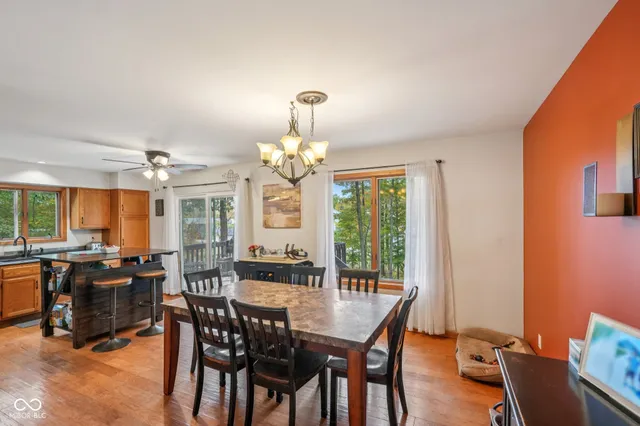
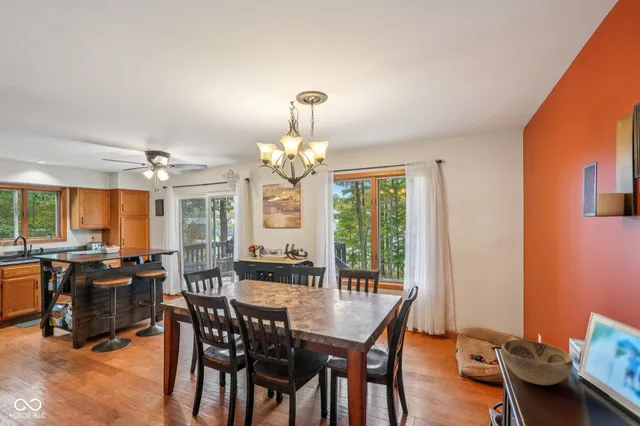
+ decorative bowl (535, 364)
